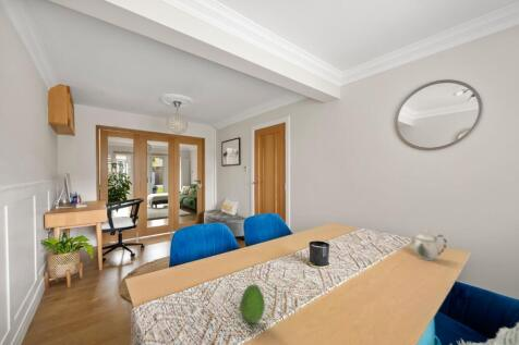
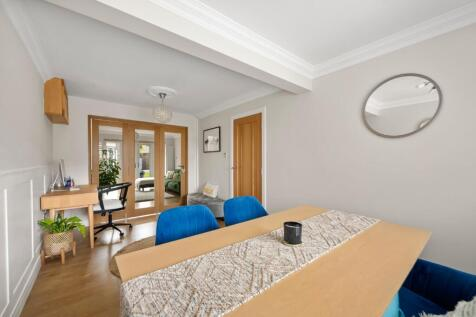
- fruit (252, 303)
- teapot (425, 243)
